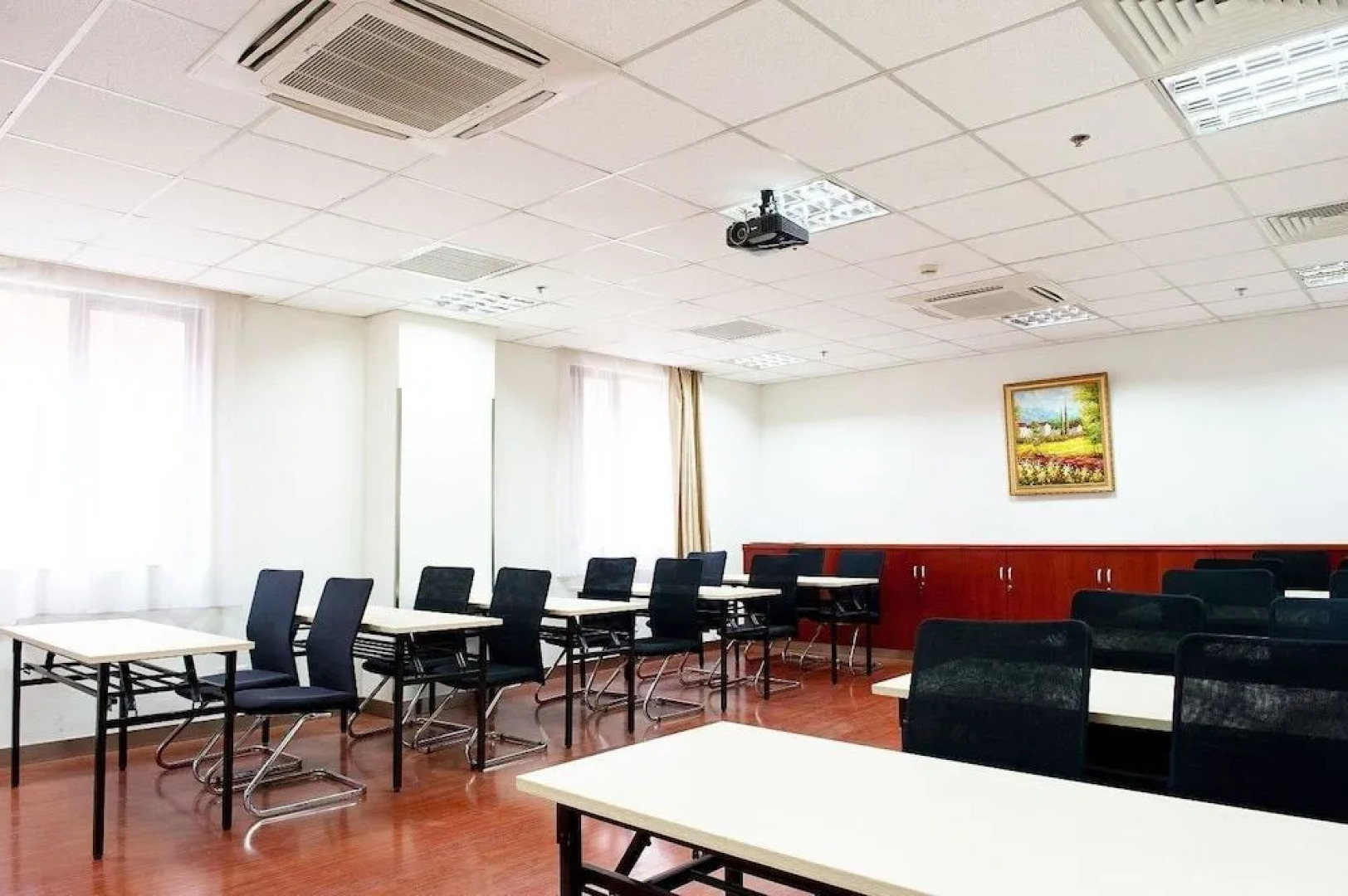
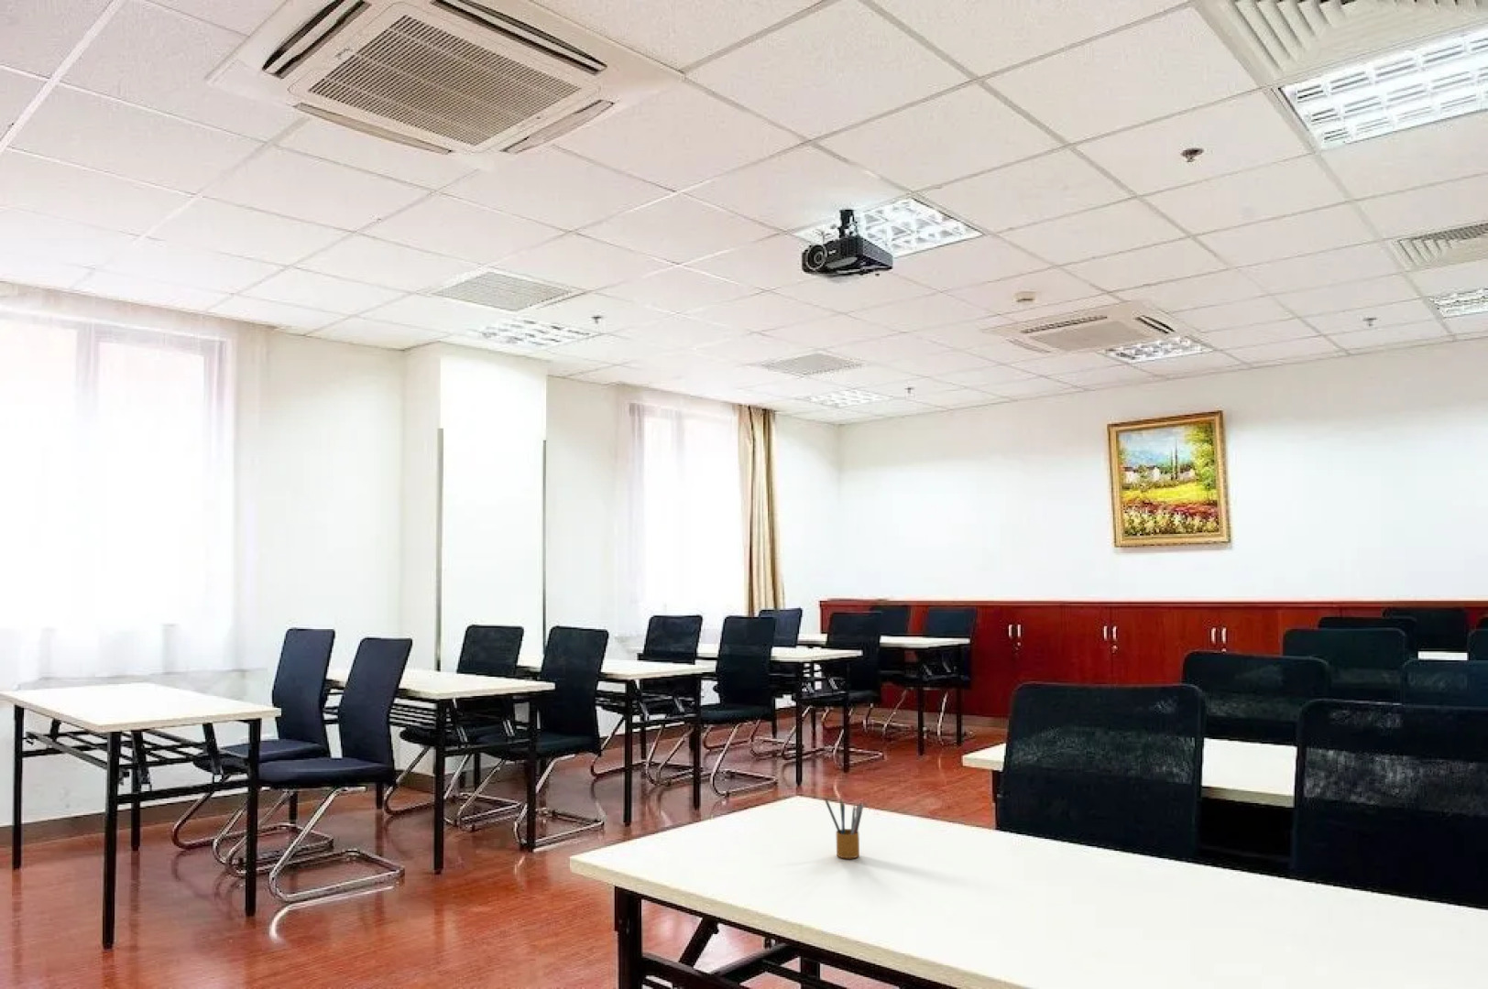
+ pencil box (843, 826)
